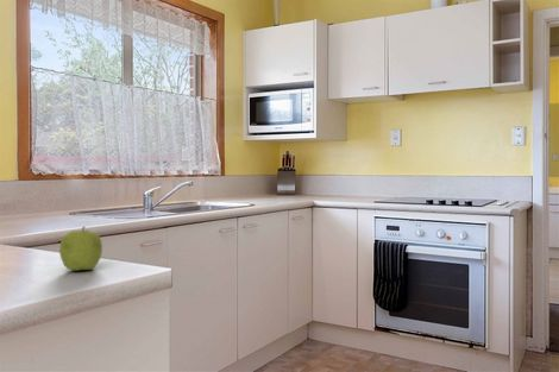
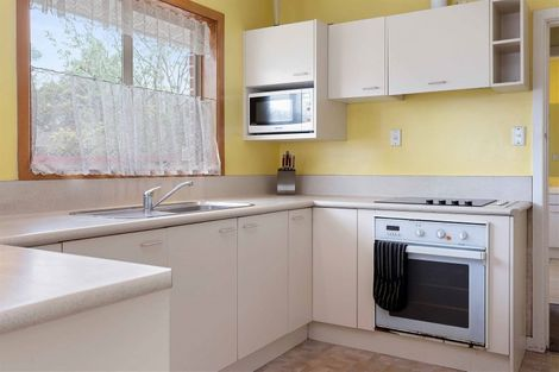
- fruit (81, 247)
